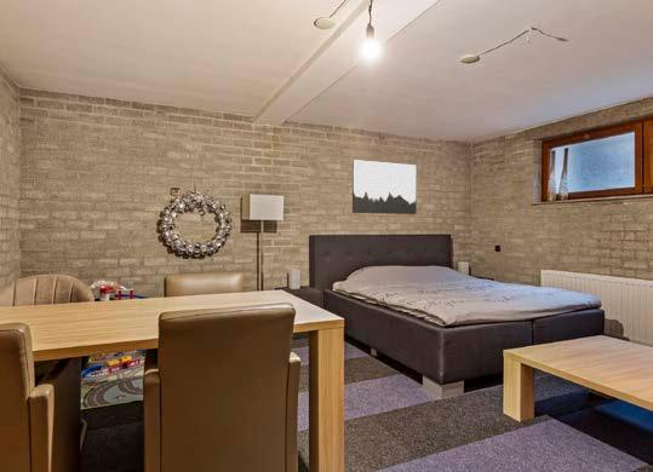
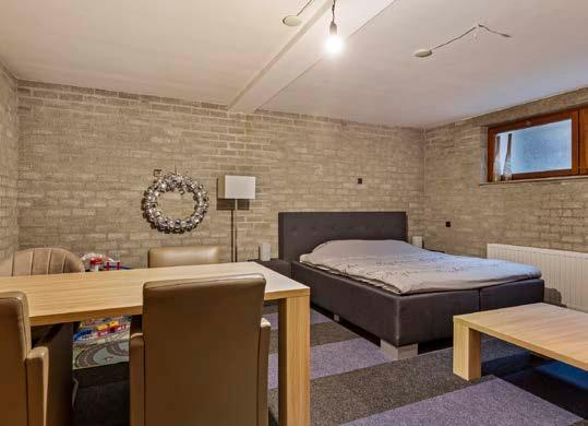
- wall art (385, 188)
